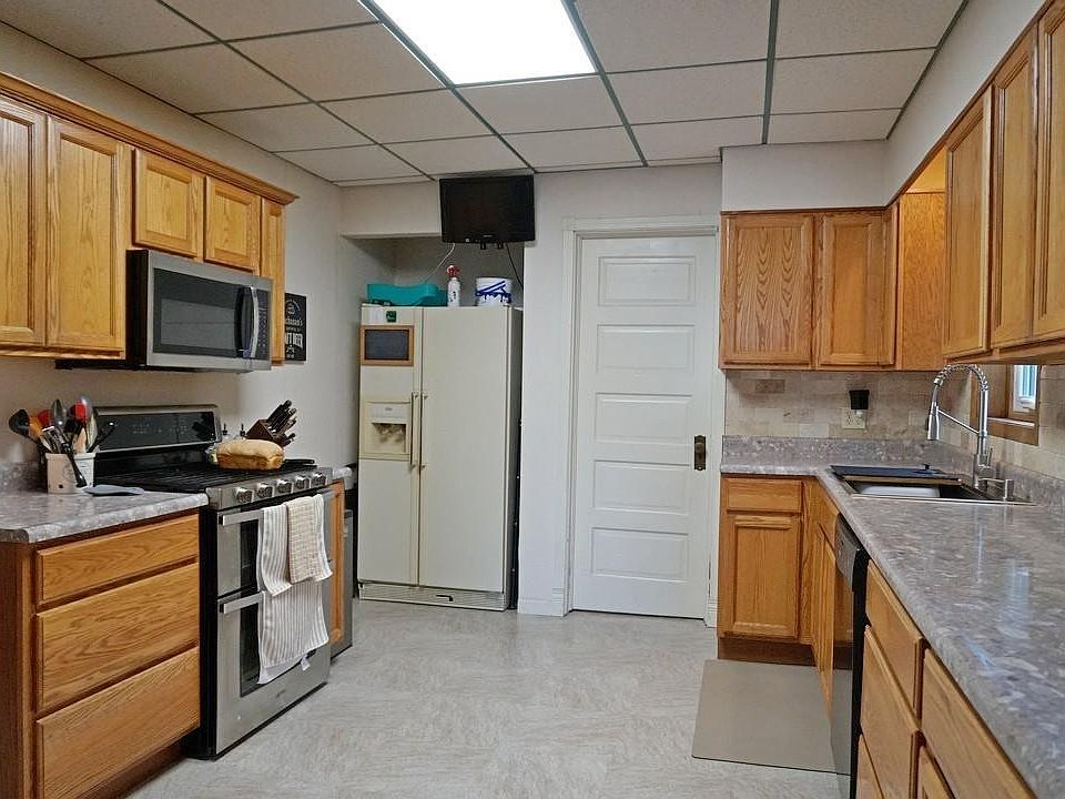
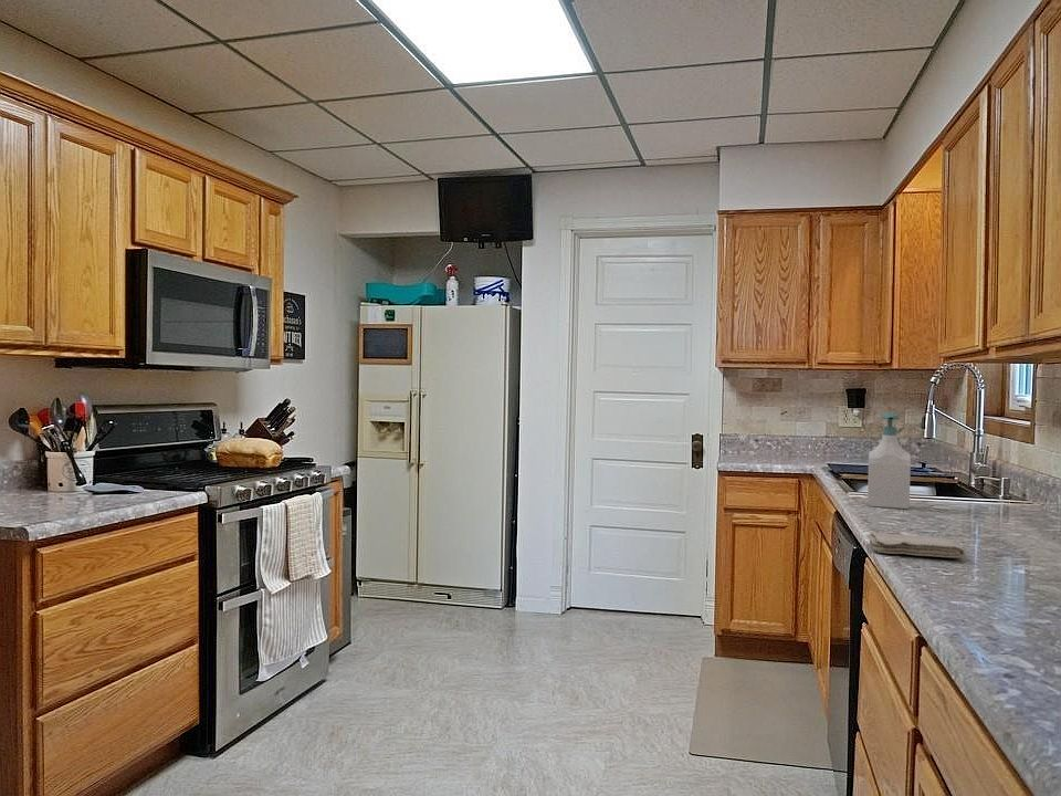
+ washcloth (913, 544)
+ soap bottle (889, 459)
